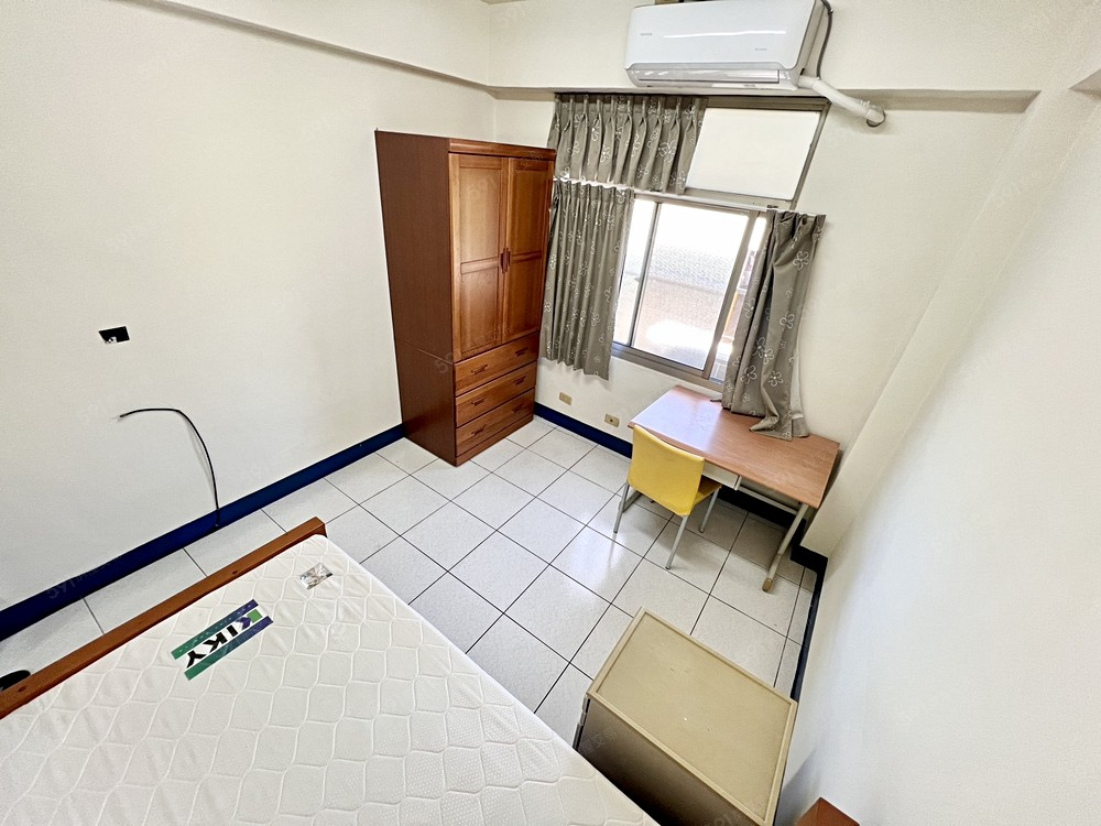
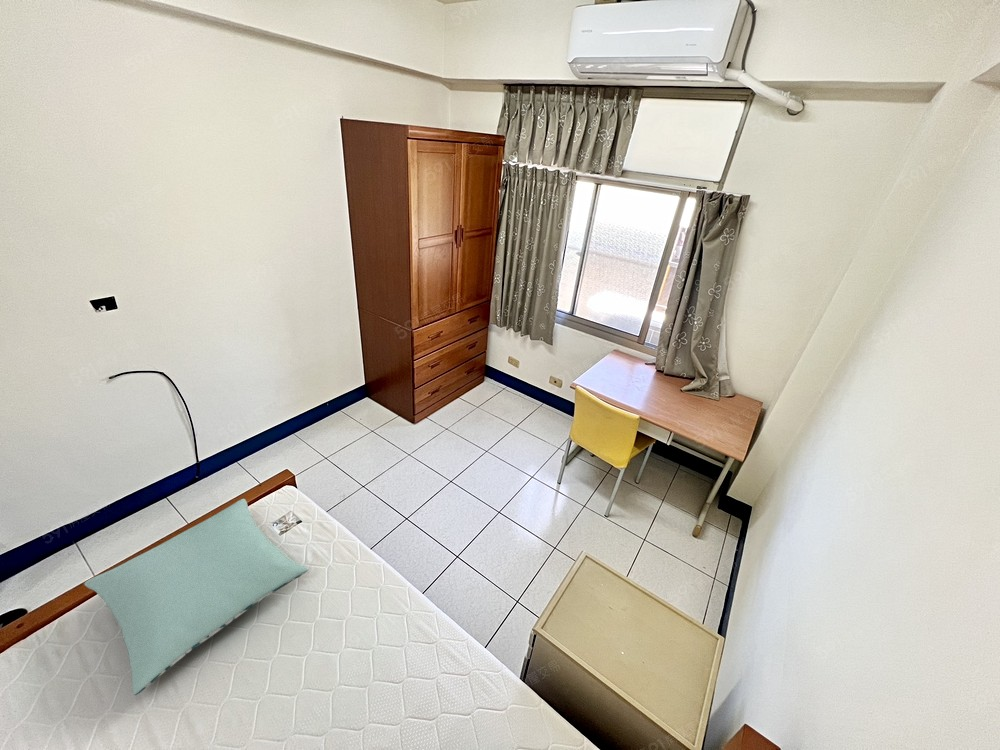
+ pillow (201, 576)
